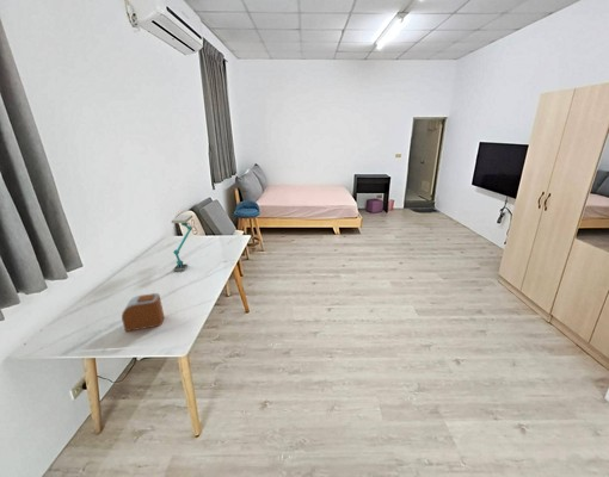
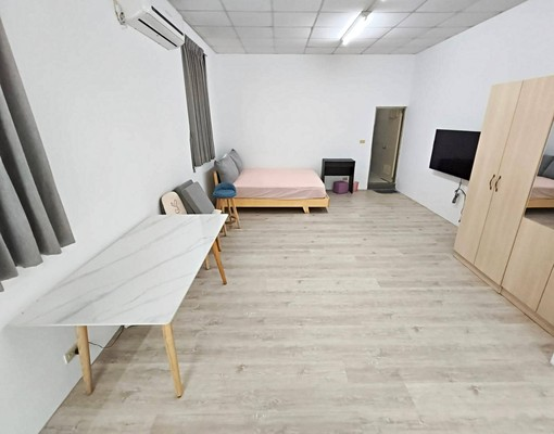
- alarm clock (142, 310)
- desk lamp (183, 241)
